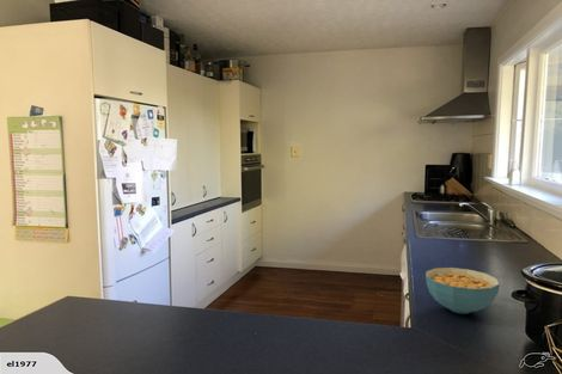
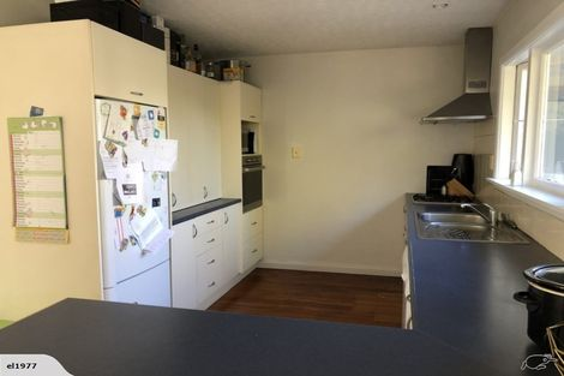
- cereal bowl (460, 293)
